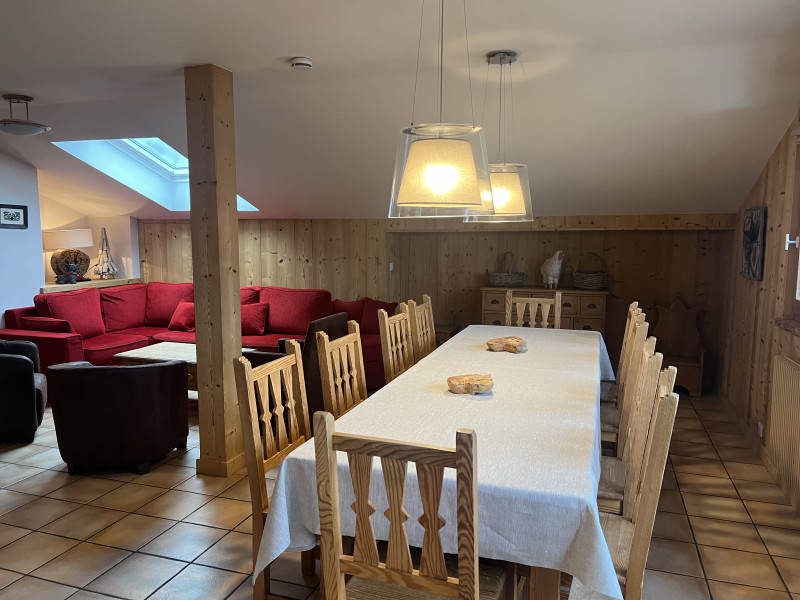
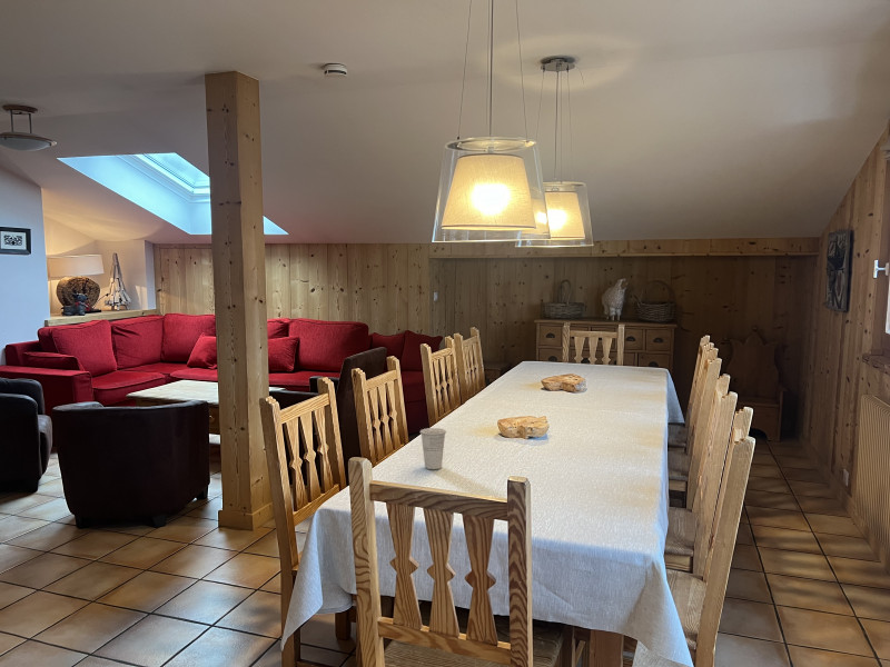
+ cup (433, 448)
